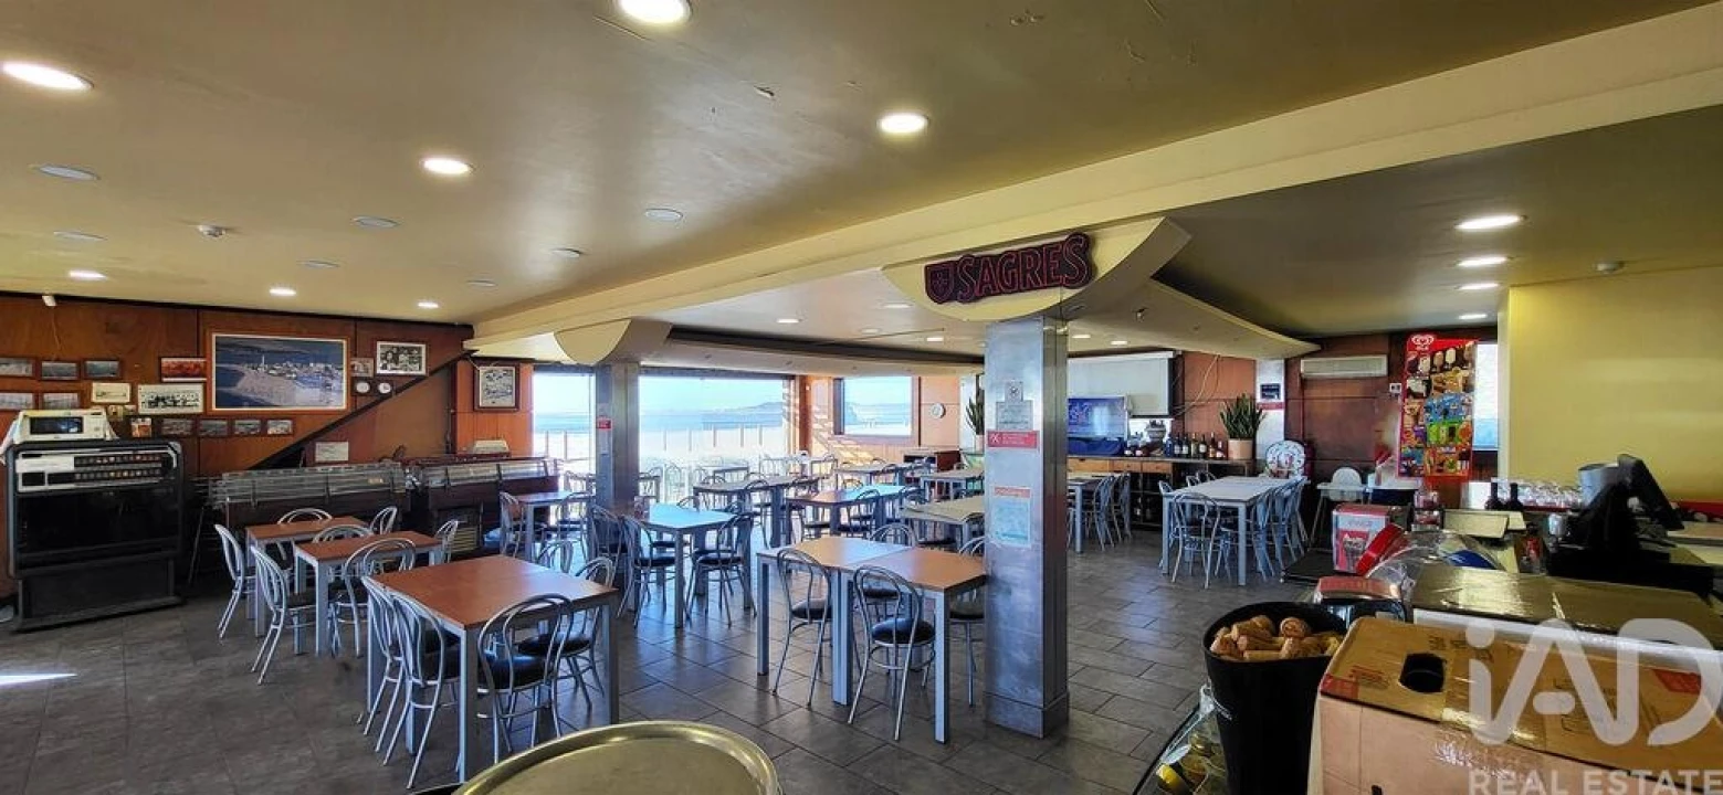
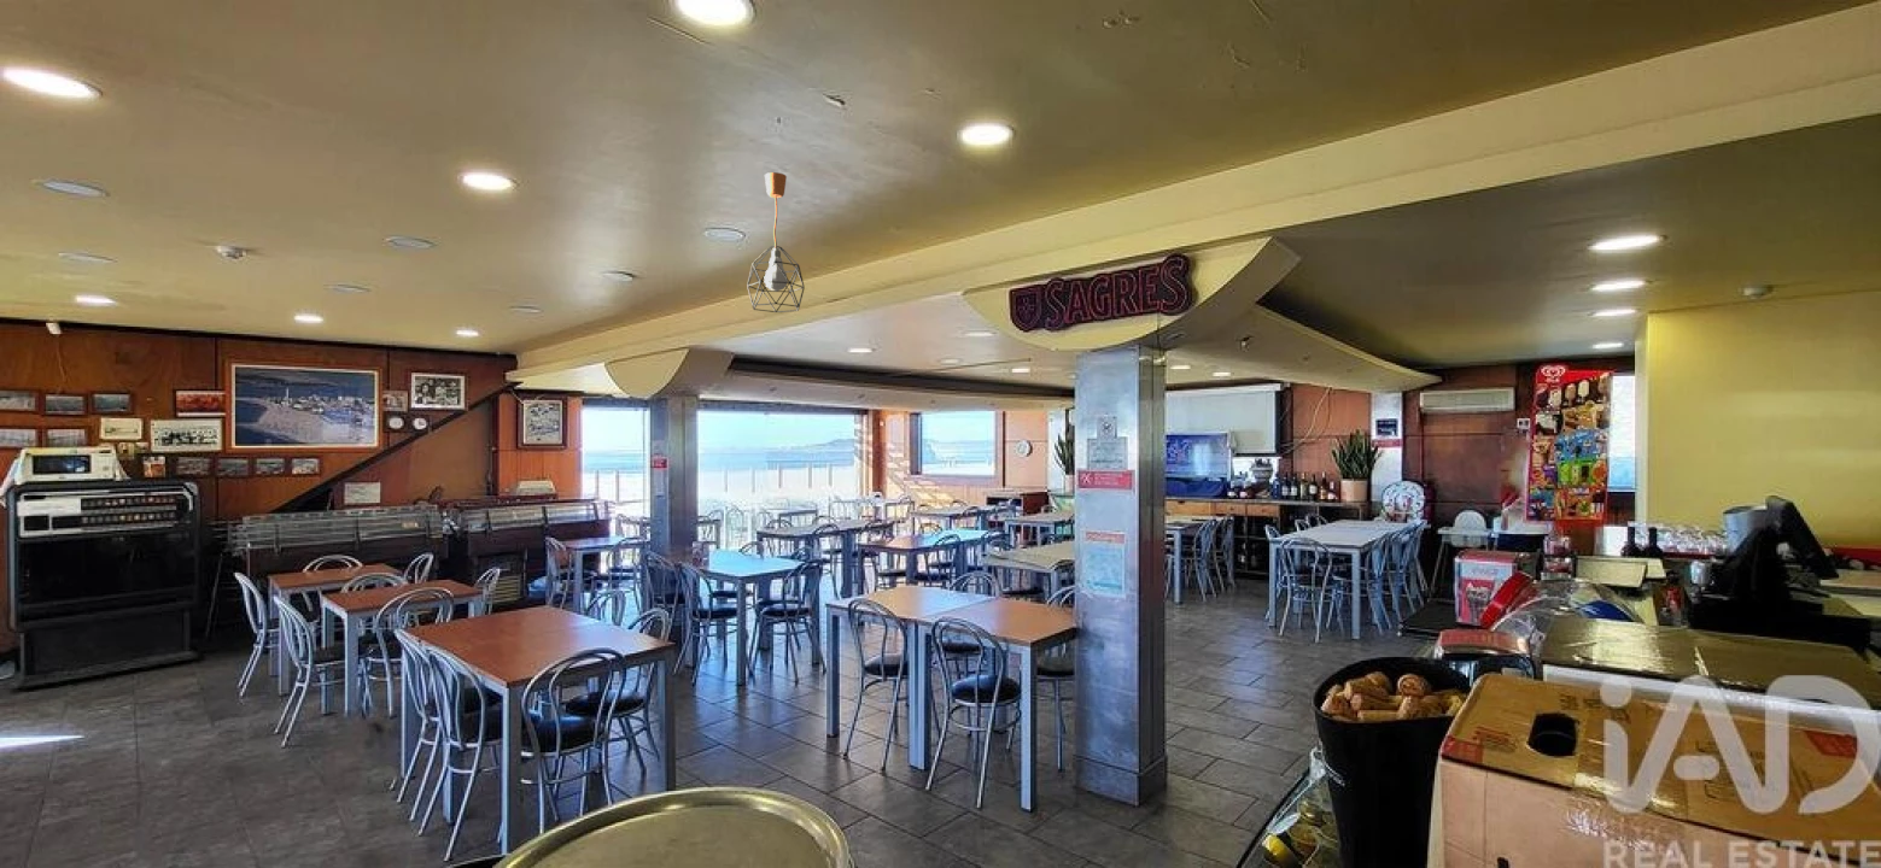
+ pendant light (775, 241)
